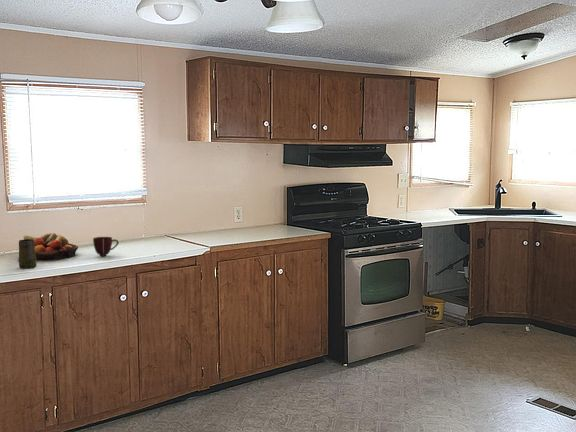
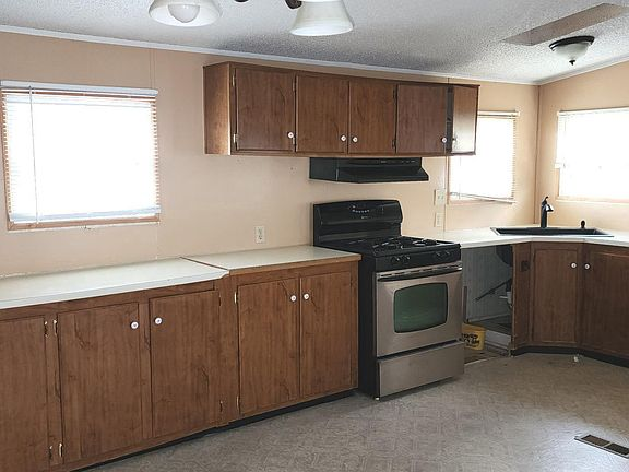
- mug (27, 253)
- mug (106, 246)
- fruit bowl (49, 245)
